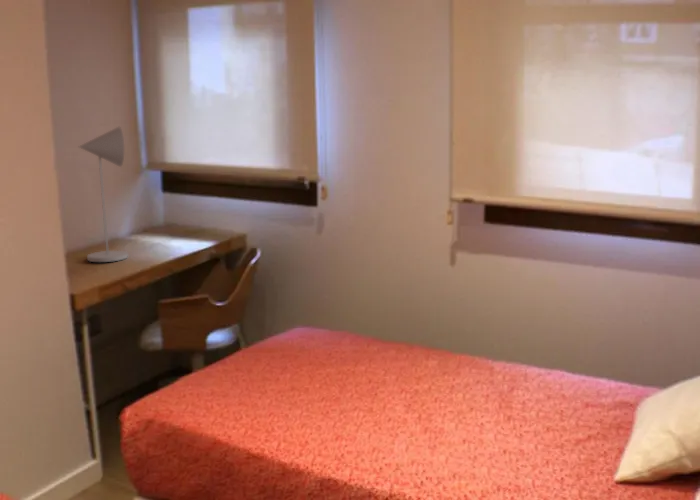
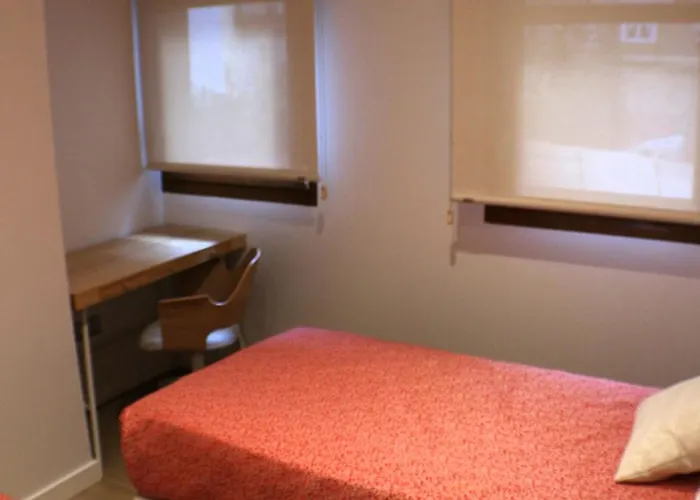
- desk lamp (103, 193)
